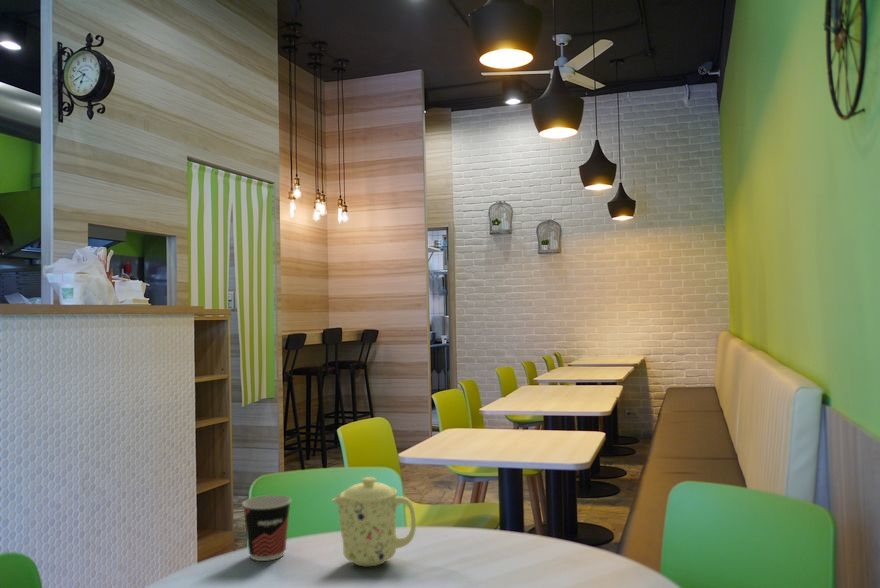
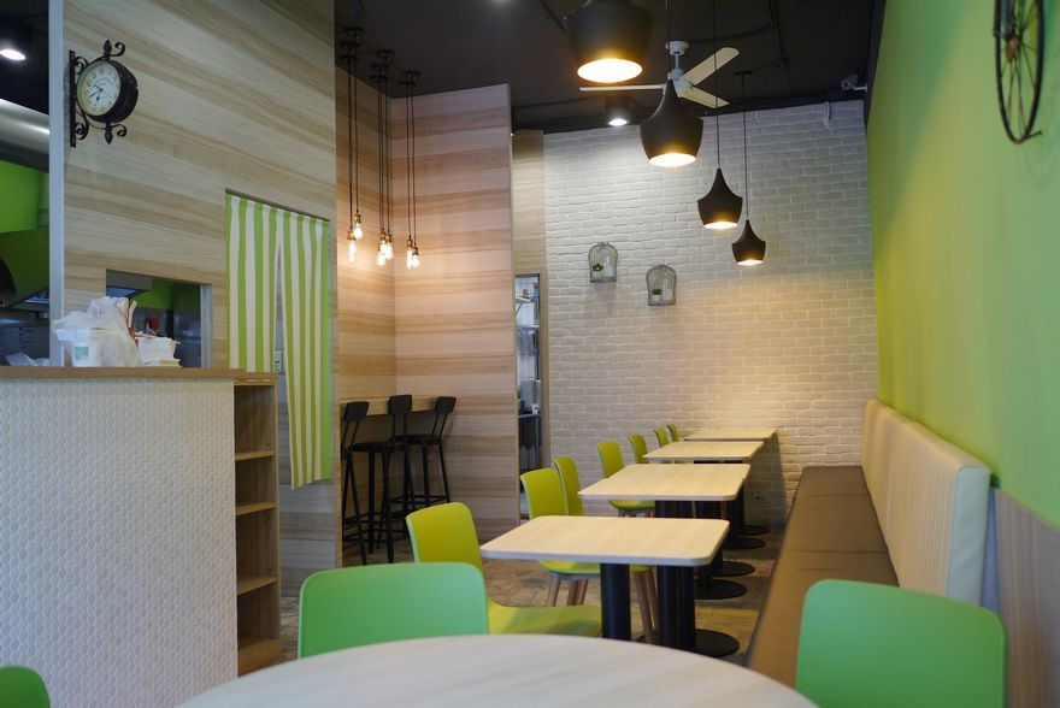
- mug (373, 519)
- cup (267, 528)
